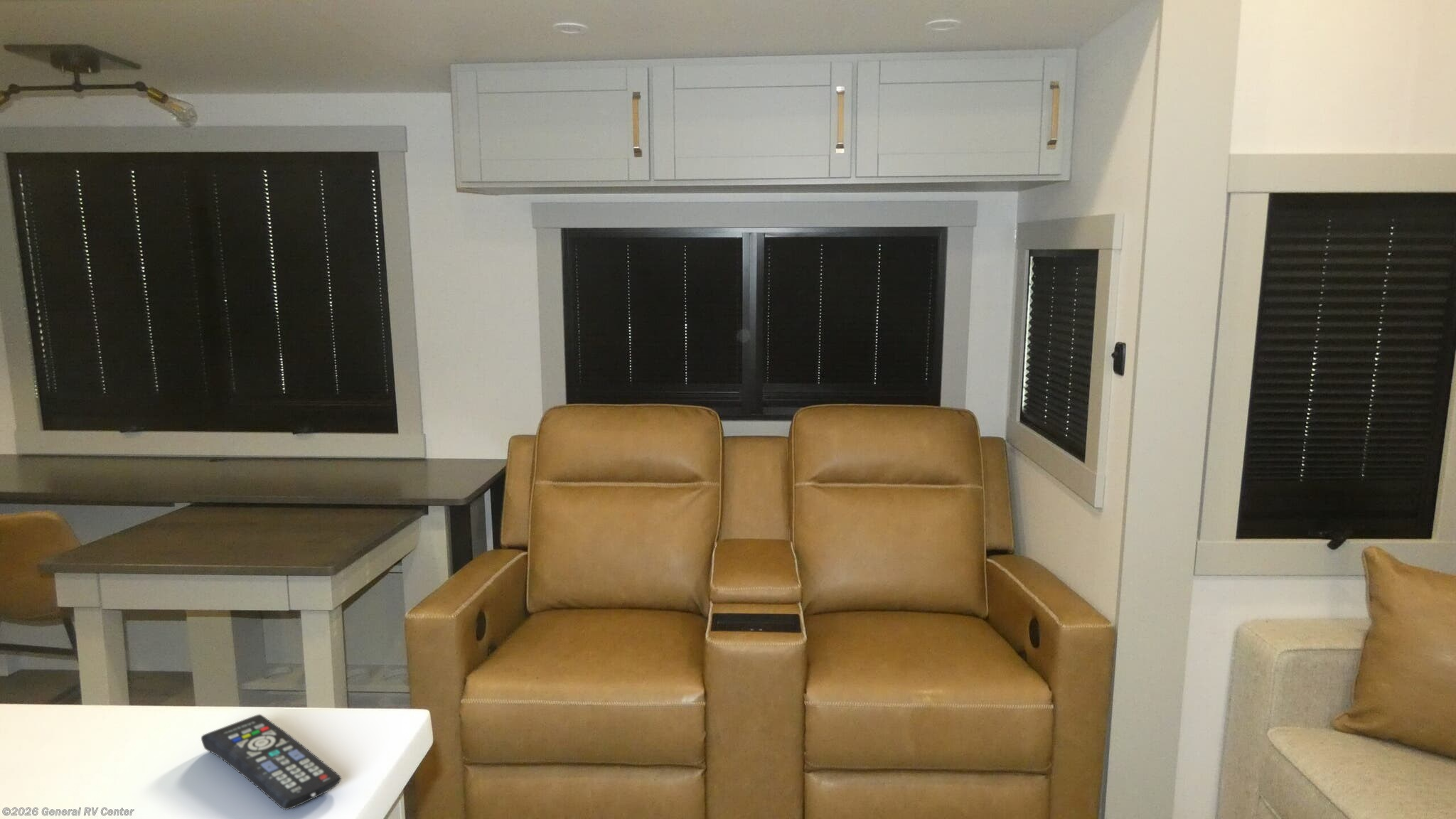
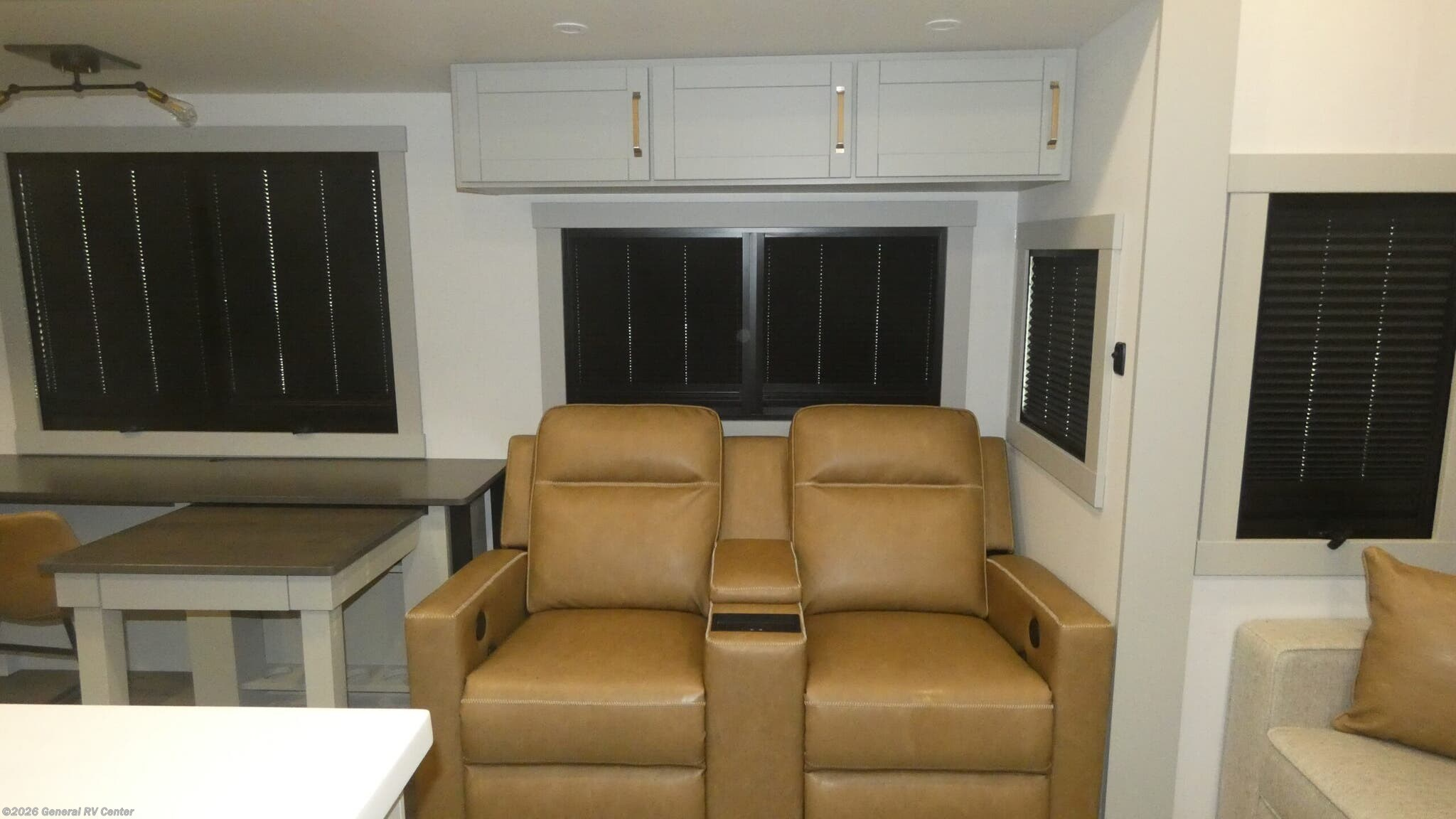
- remote control (267, 758)
